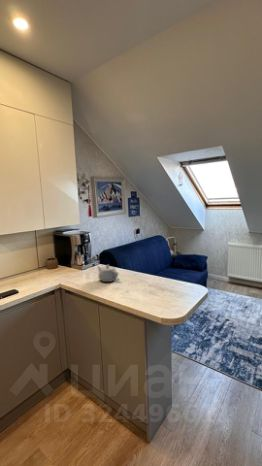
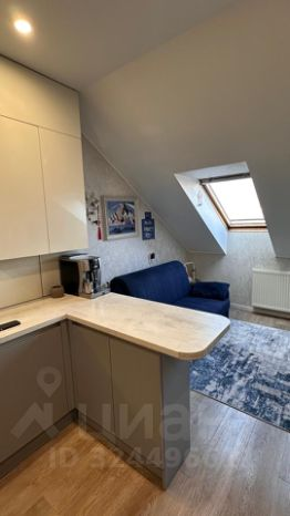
- teapot (107, 272)
